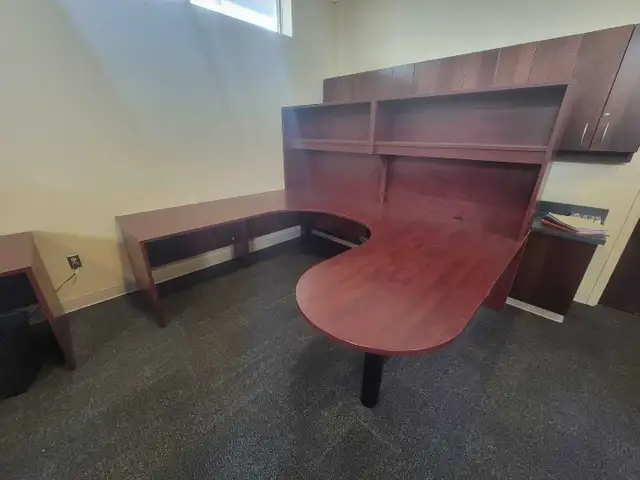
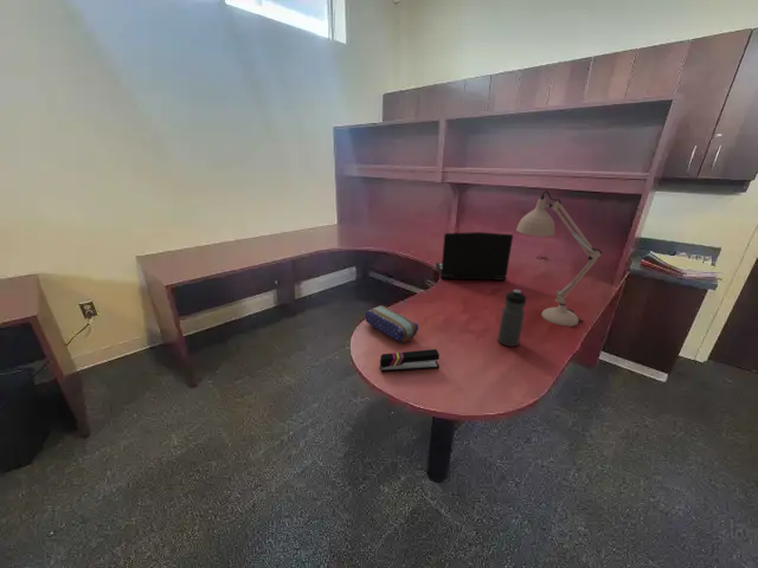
+ water bottle (512, 316)
+ pencil case (390, 322)
+ stapler (409, 360)
+ laptop (470, 250)
+ desk lamp (550, 235)
